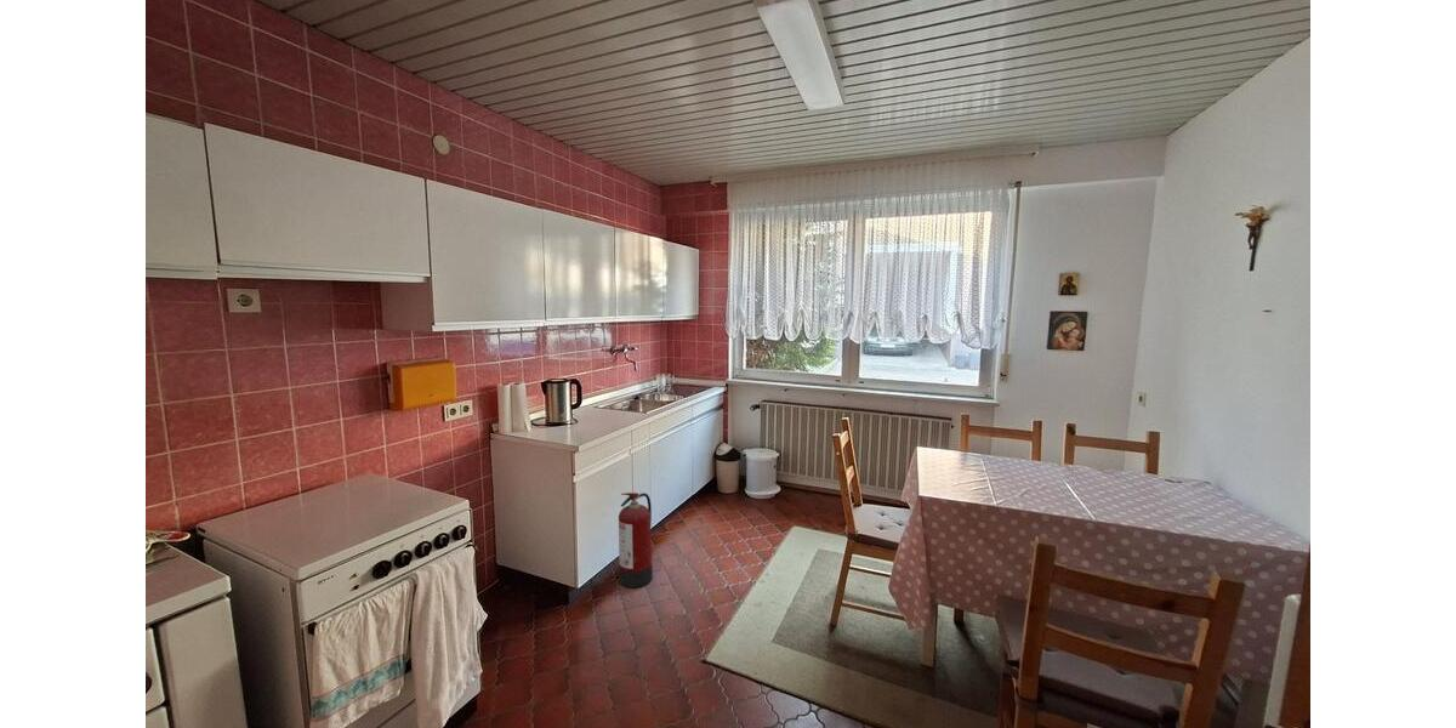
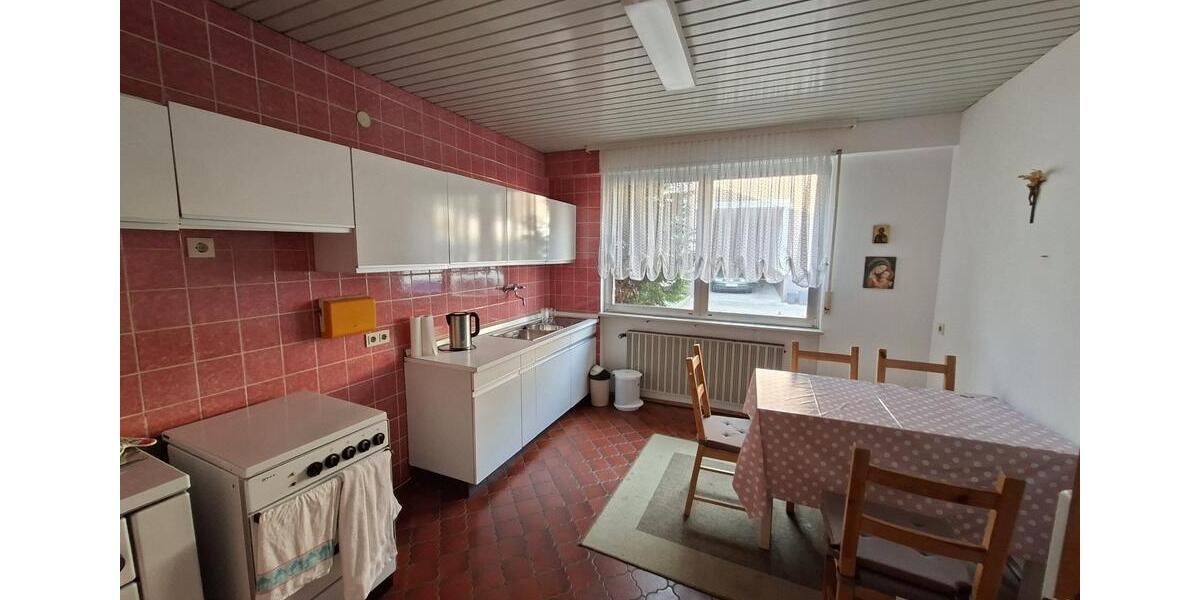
- fire extinguisher (637, 531)
